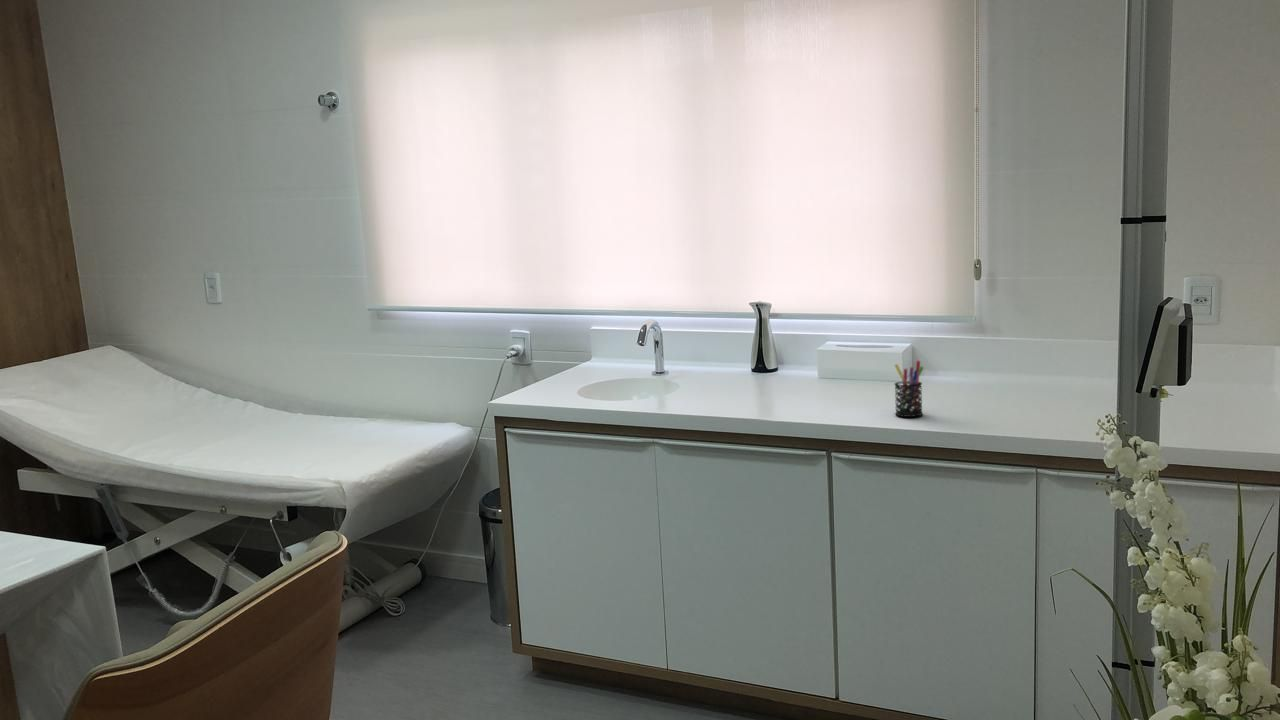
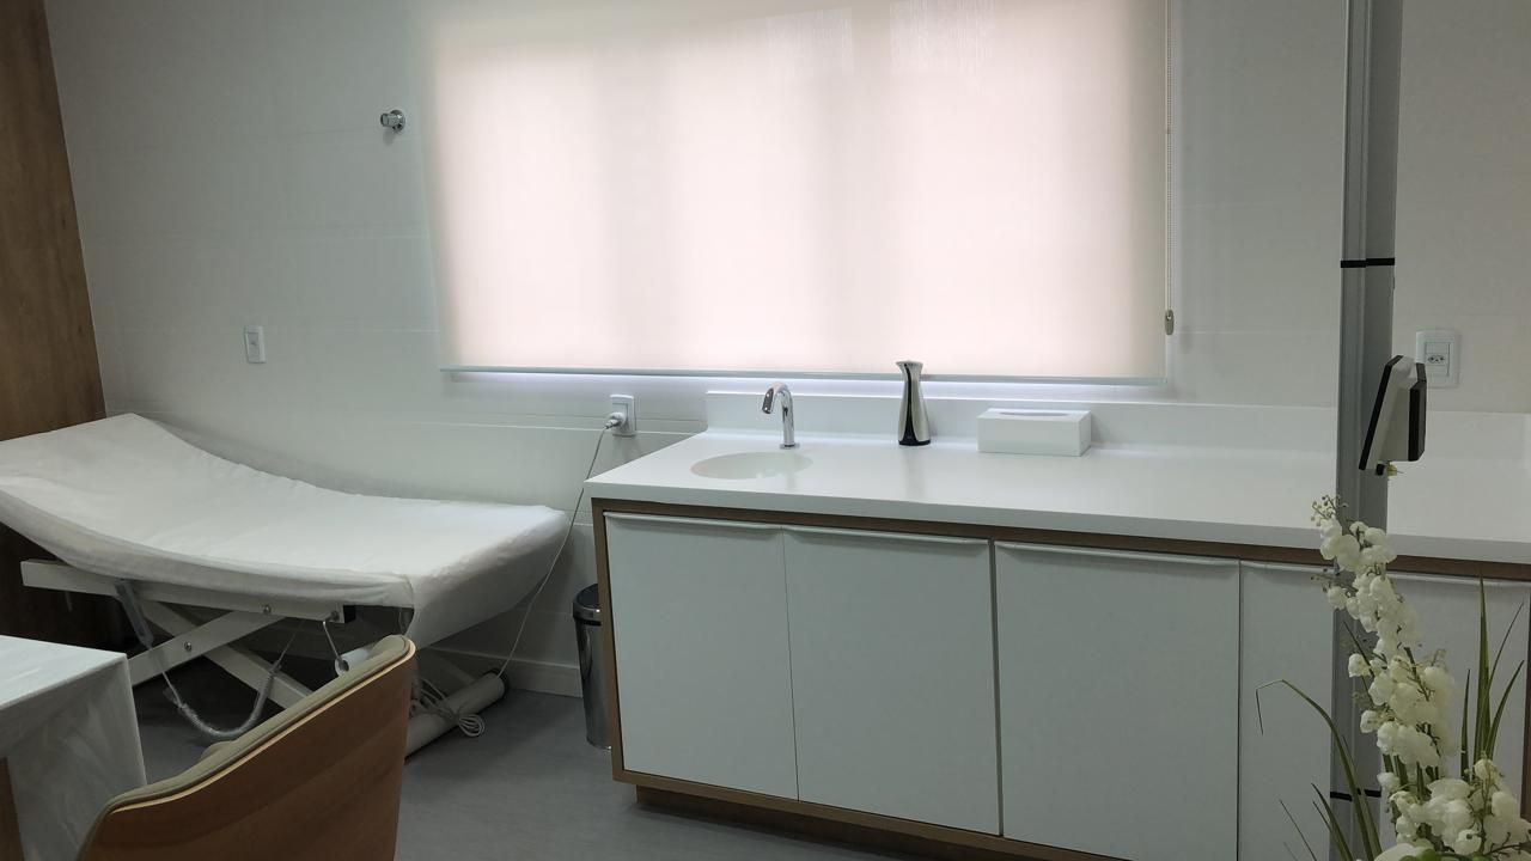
- pen holder (911, 387)
